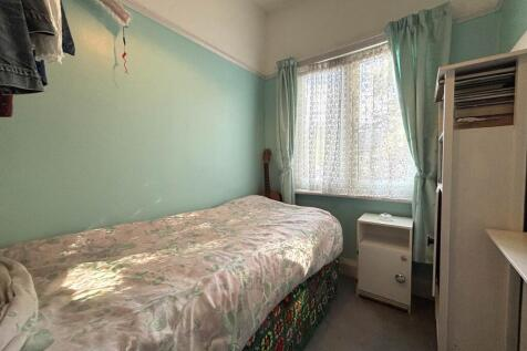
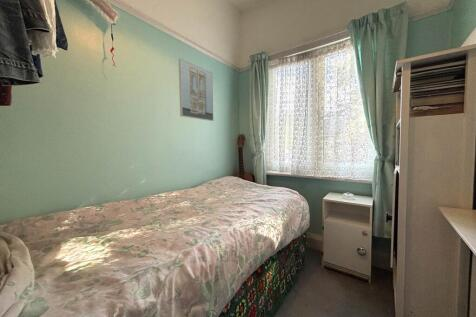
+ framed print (197, 92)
